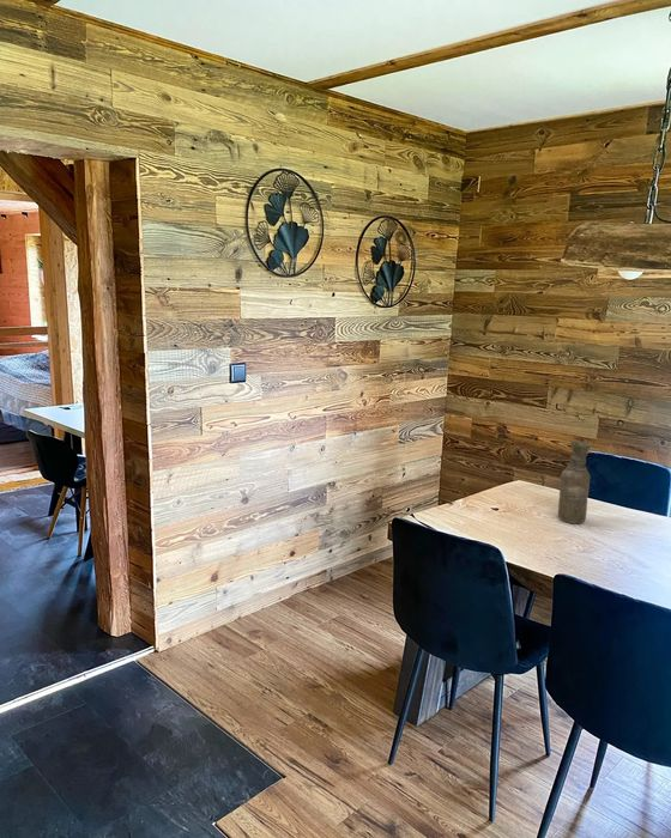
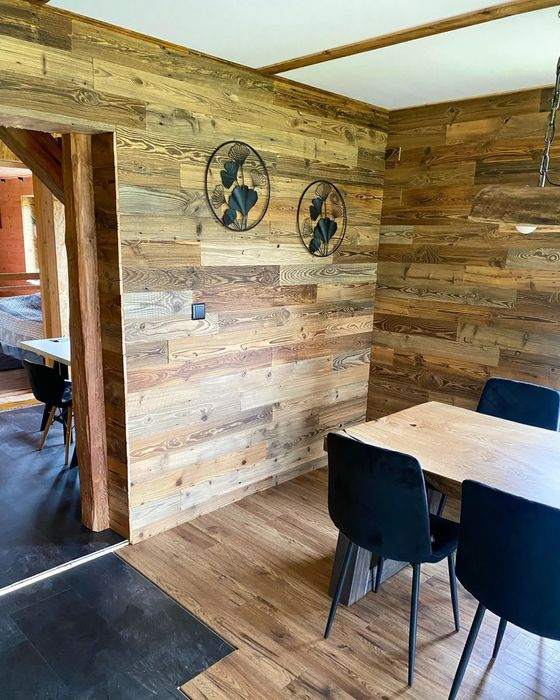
- vase (575, 481)
